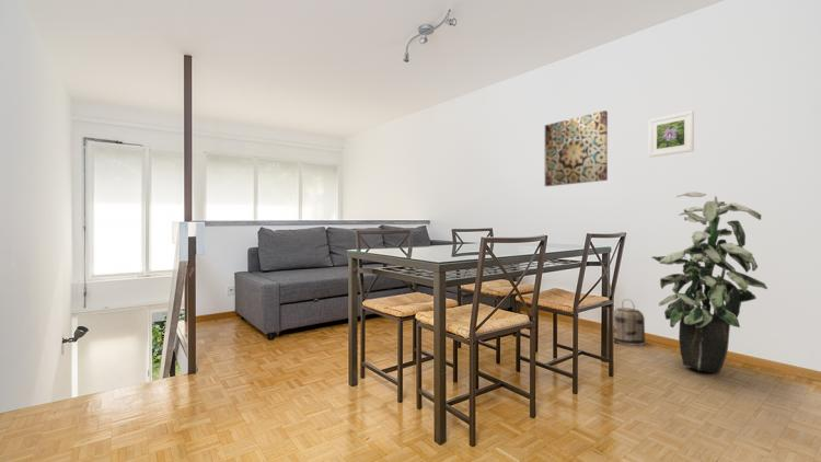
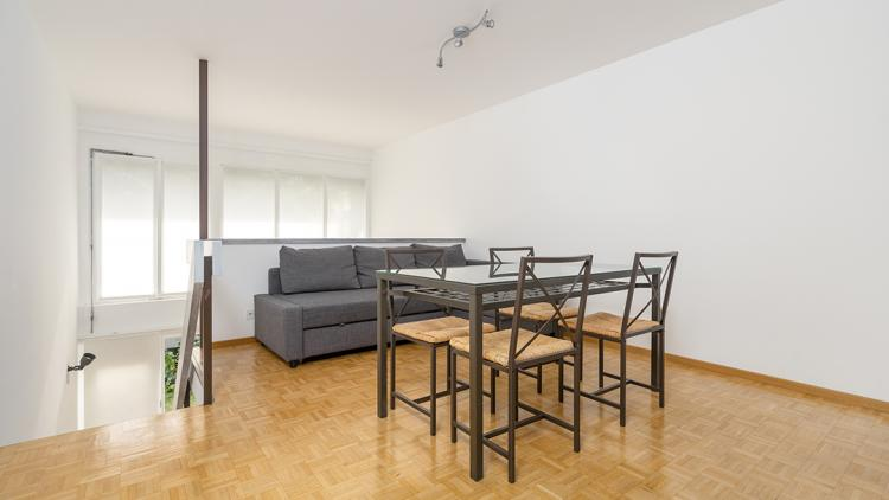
- indoor plant (703, 279)
- basket (627, 320)
- wall art (574, 151)
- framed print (670, 135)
